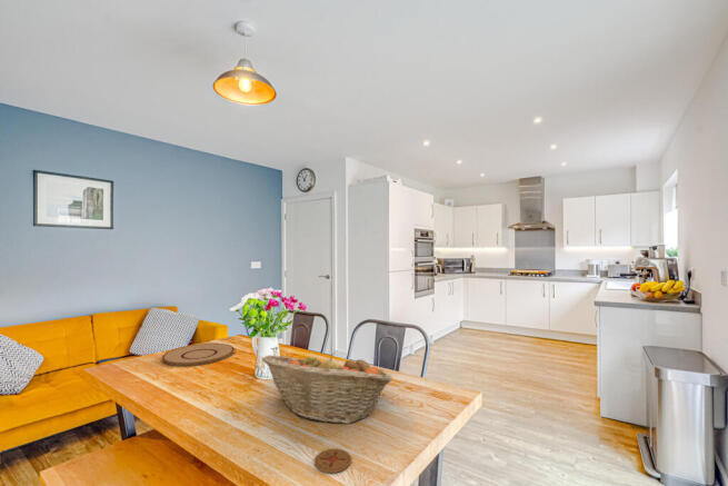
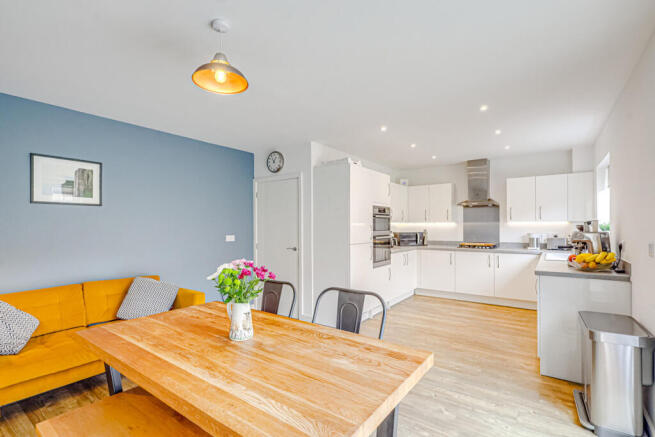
- coaster (332, 459)
- fruit basket (326, 377)
- plate (199, 354)
